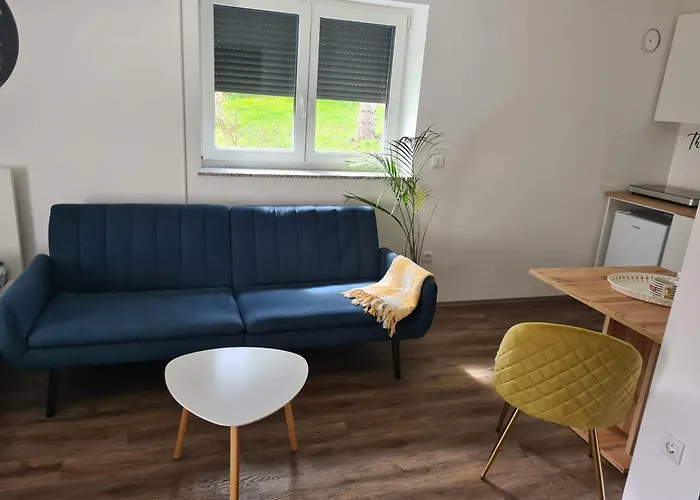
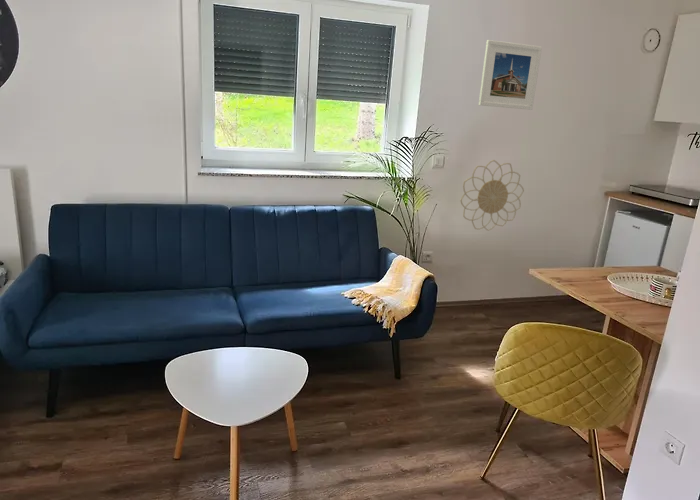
+ decorative wall piece (492, 195)
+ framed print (510, 75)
